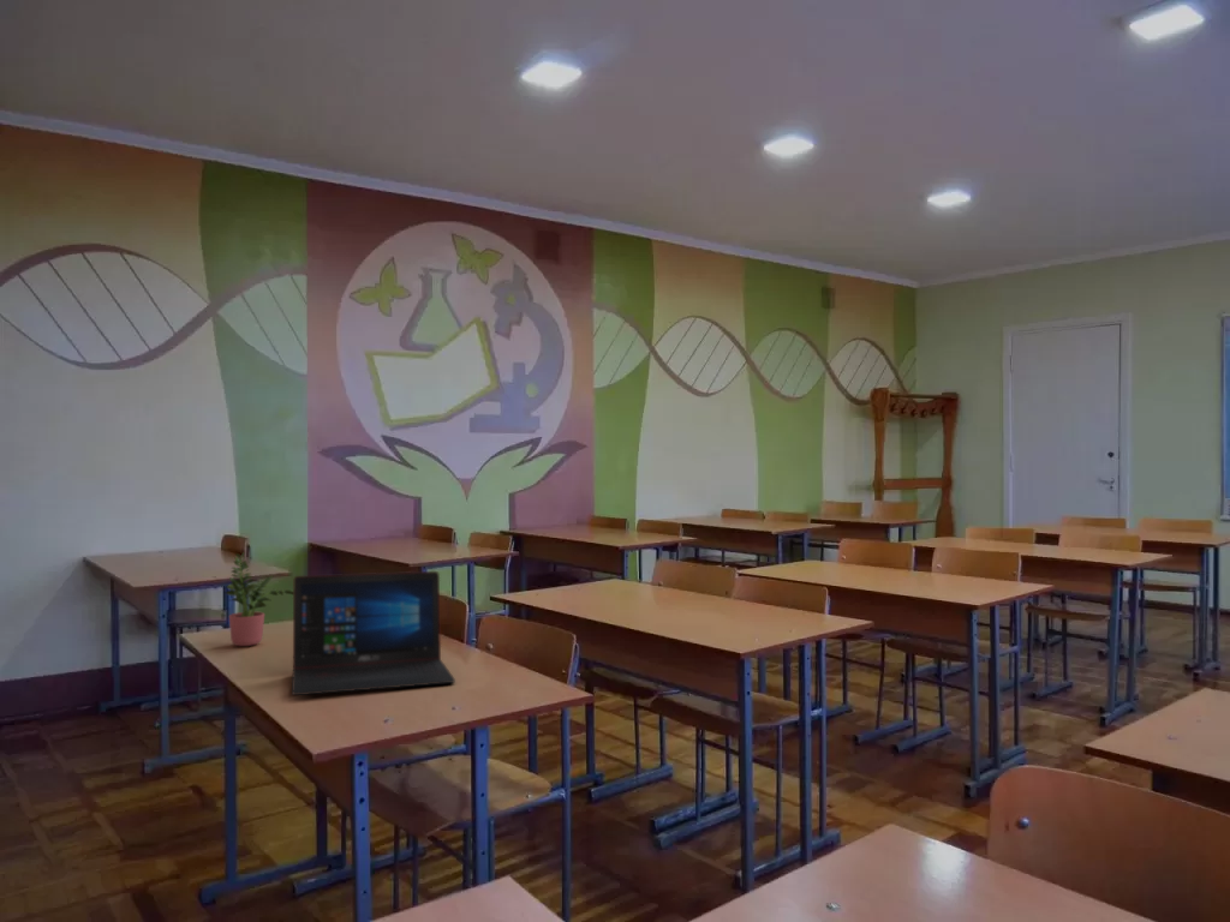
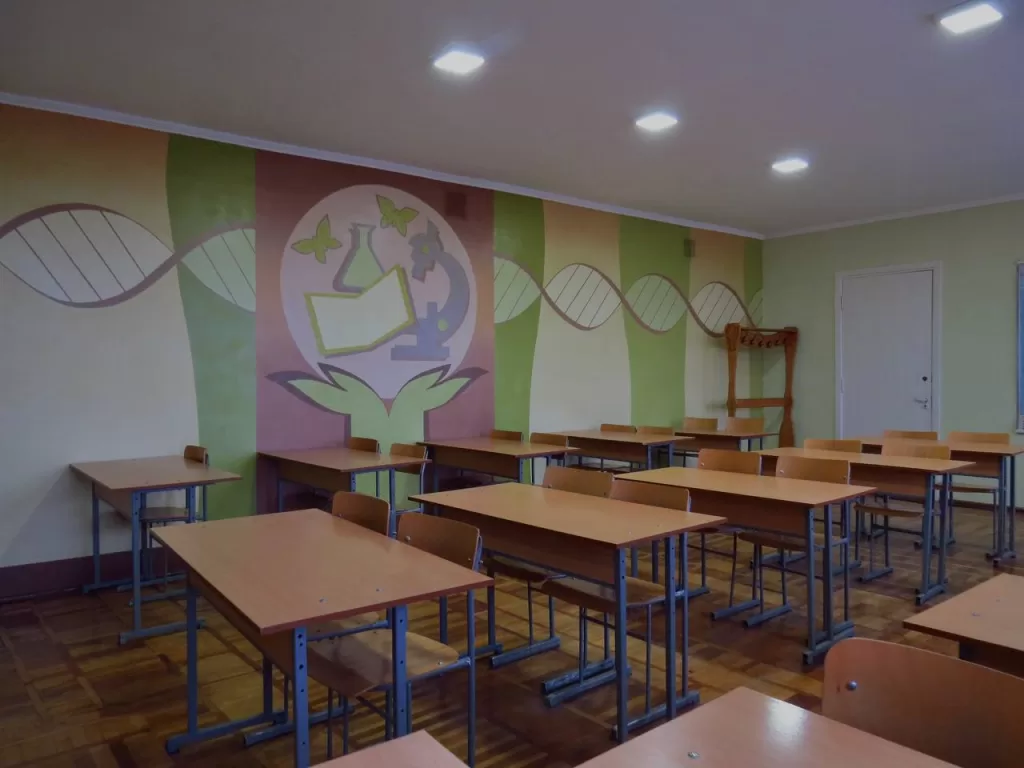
- laptop (371, 628)
- potted plant (261, 599)
